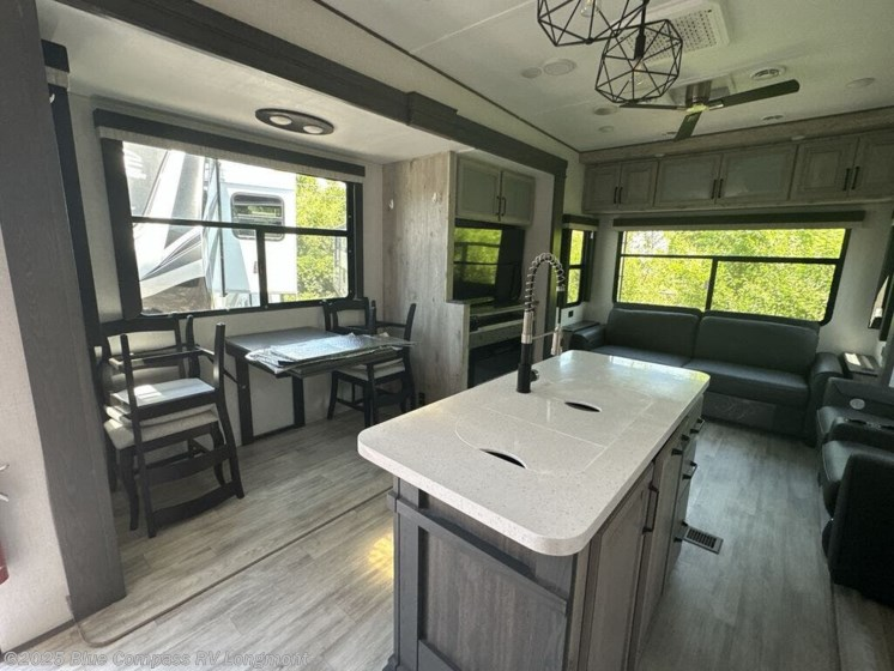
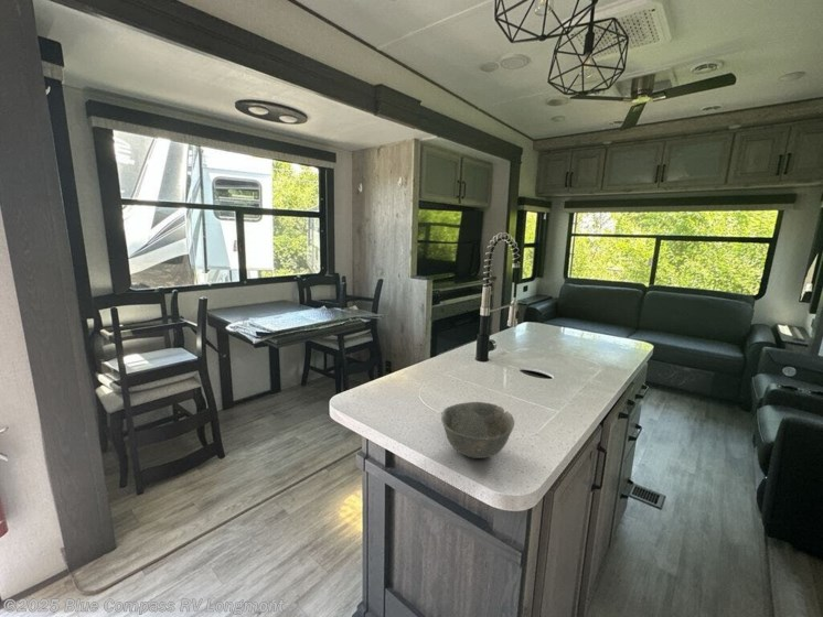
+ bowl (475, 433)
